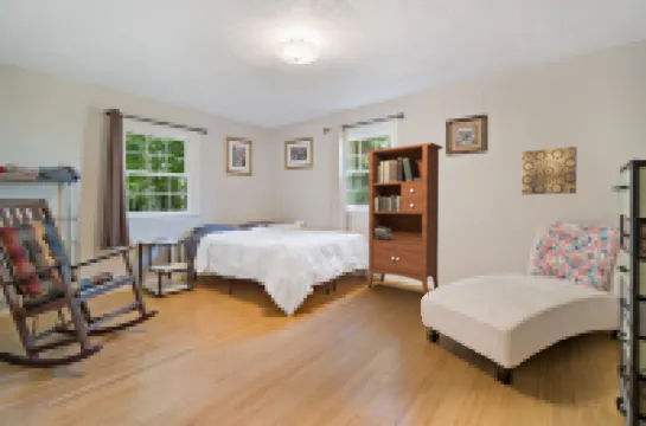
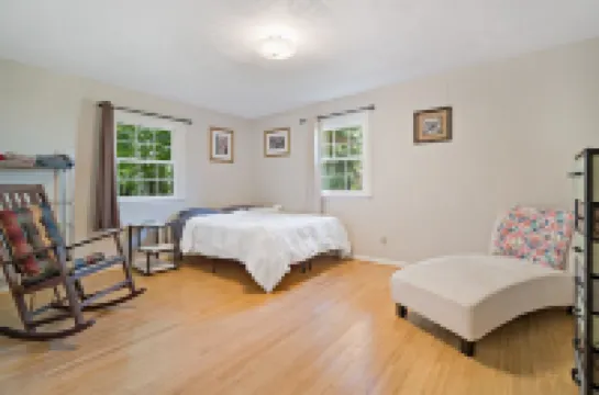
- bookcase (402, 219)
- wall art (548, 172)
